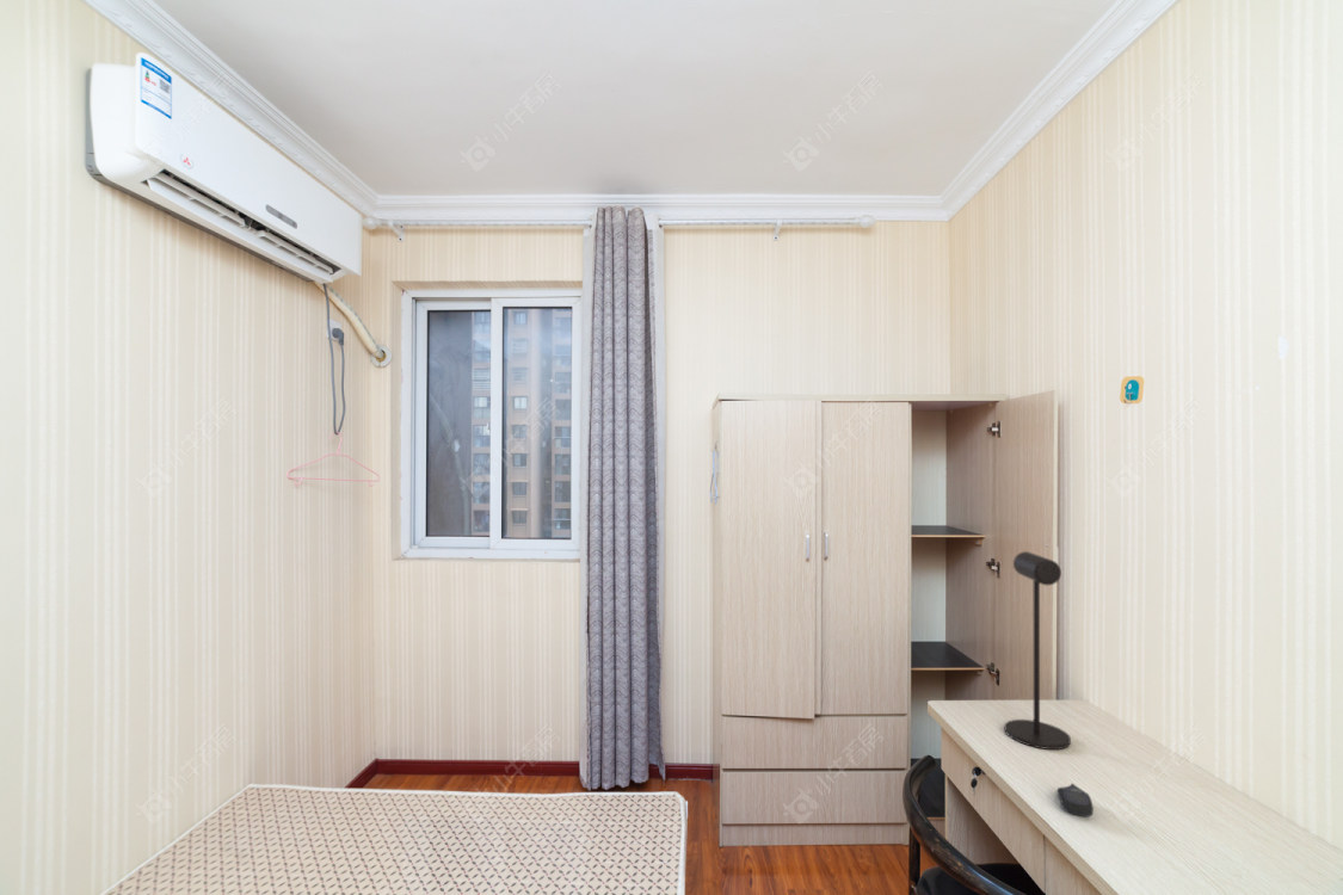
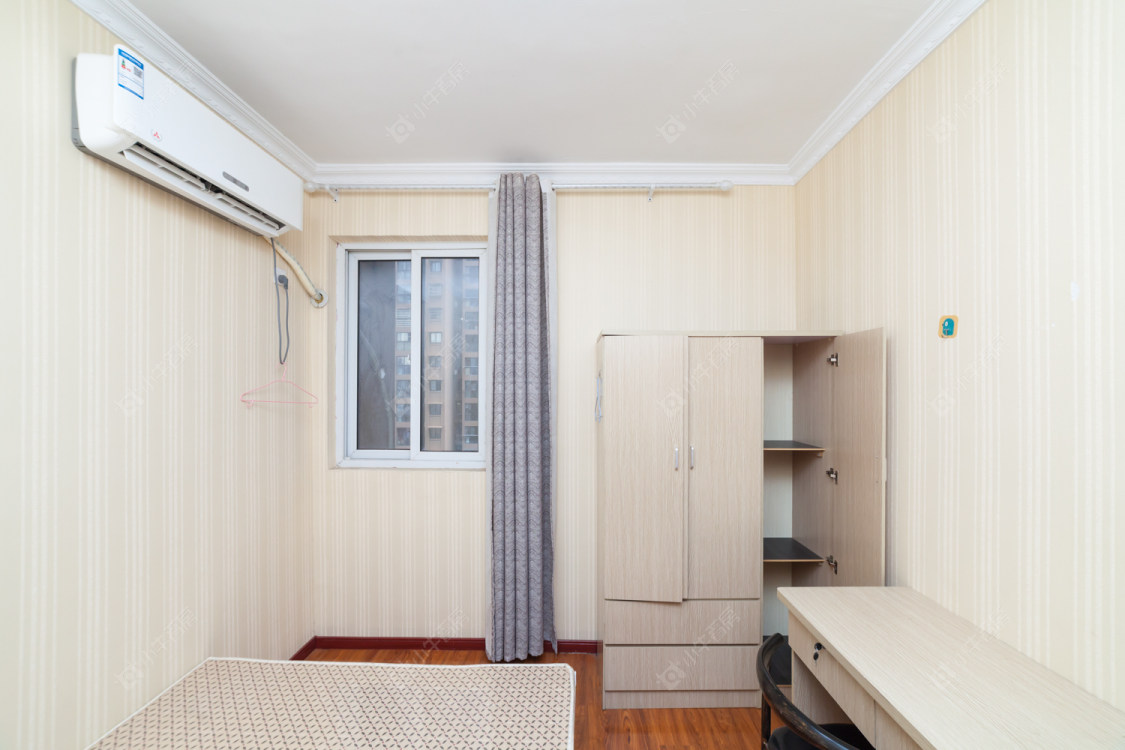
- desk lamp (1036, 646)
- computer mouse (1074, 796)
